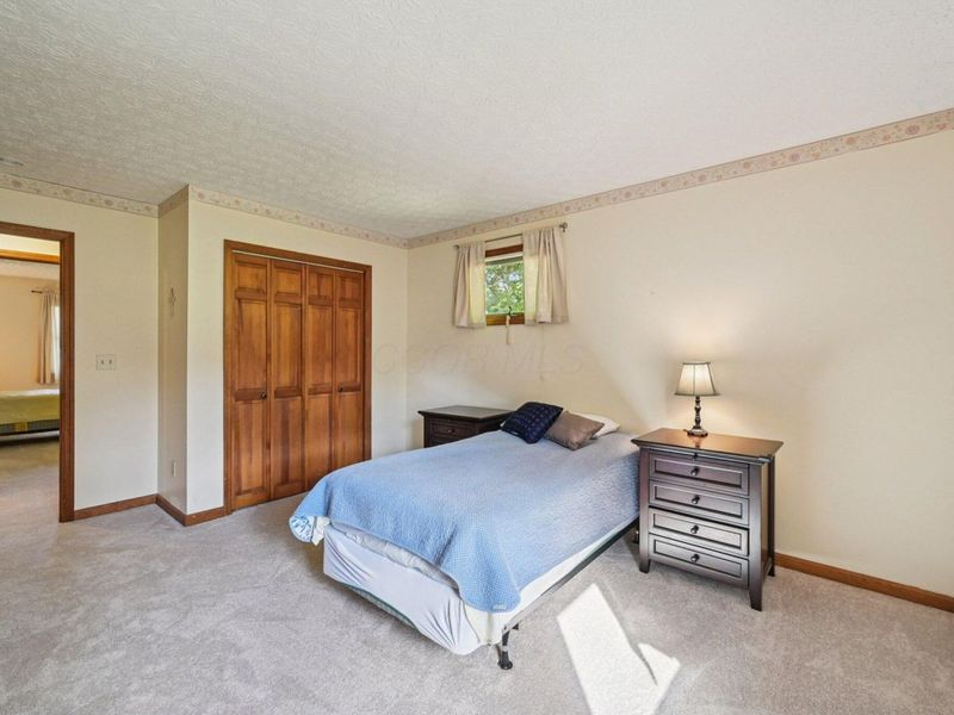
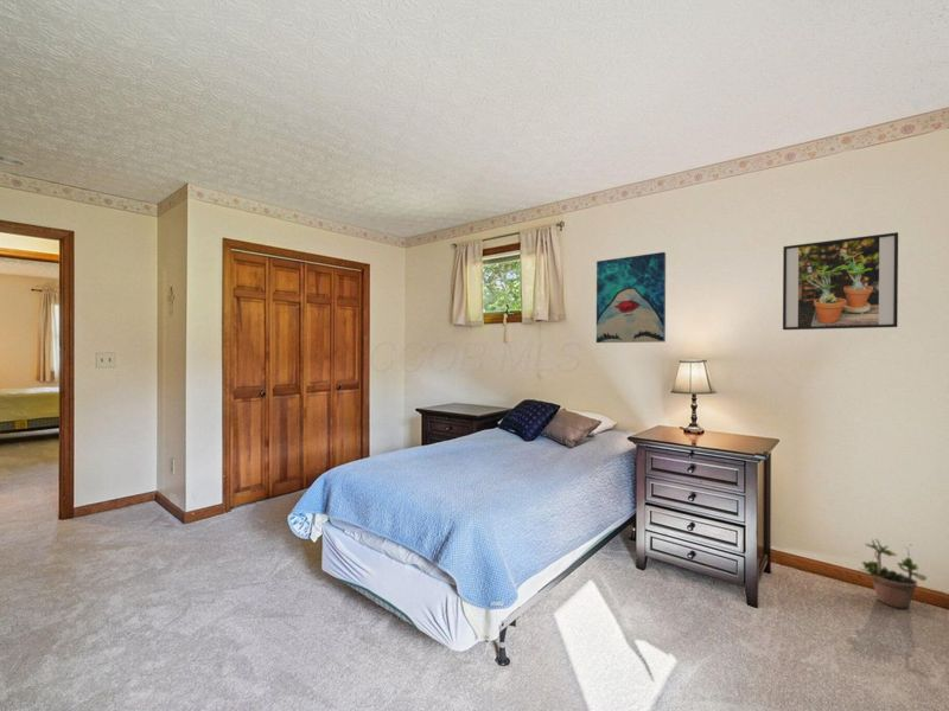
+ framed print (836, 284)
+ wall art (629, 300)
+ potted plant (892, 570)
